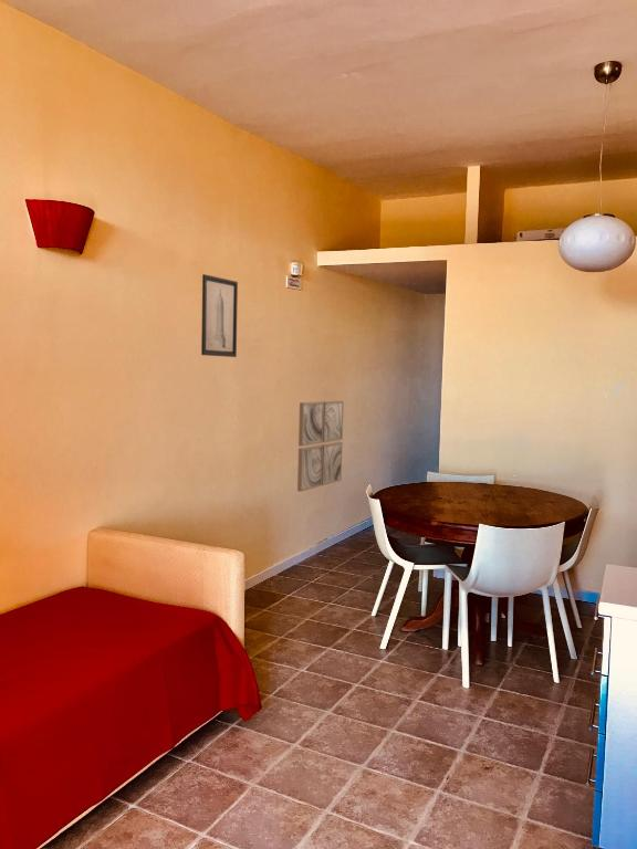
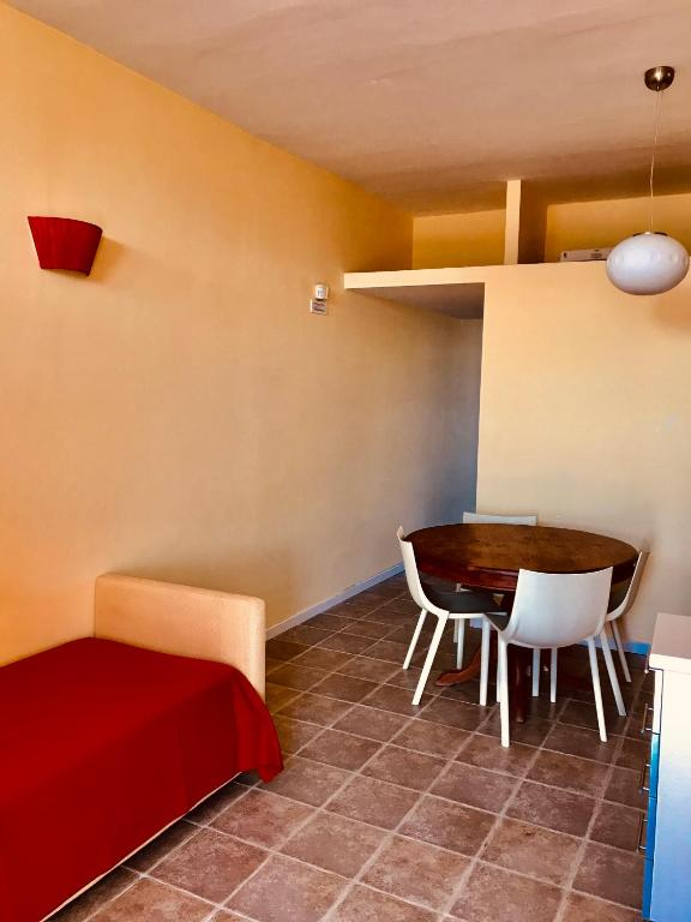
- wall art (220, 317)
- wall art (321, 444)
